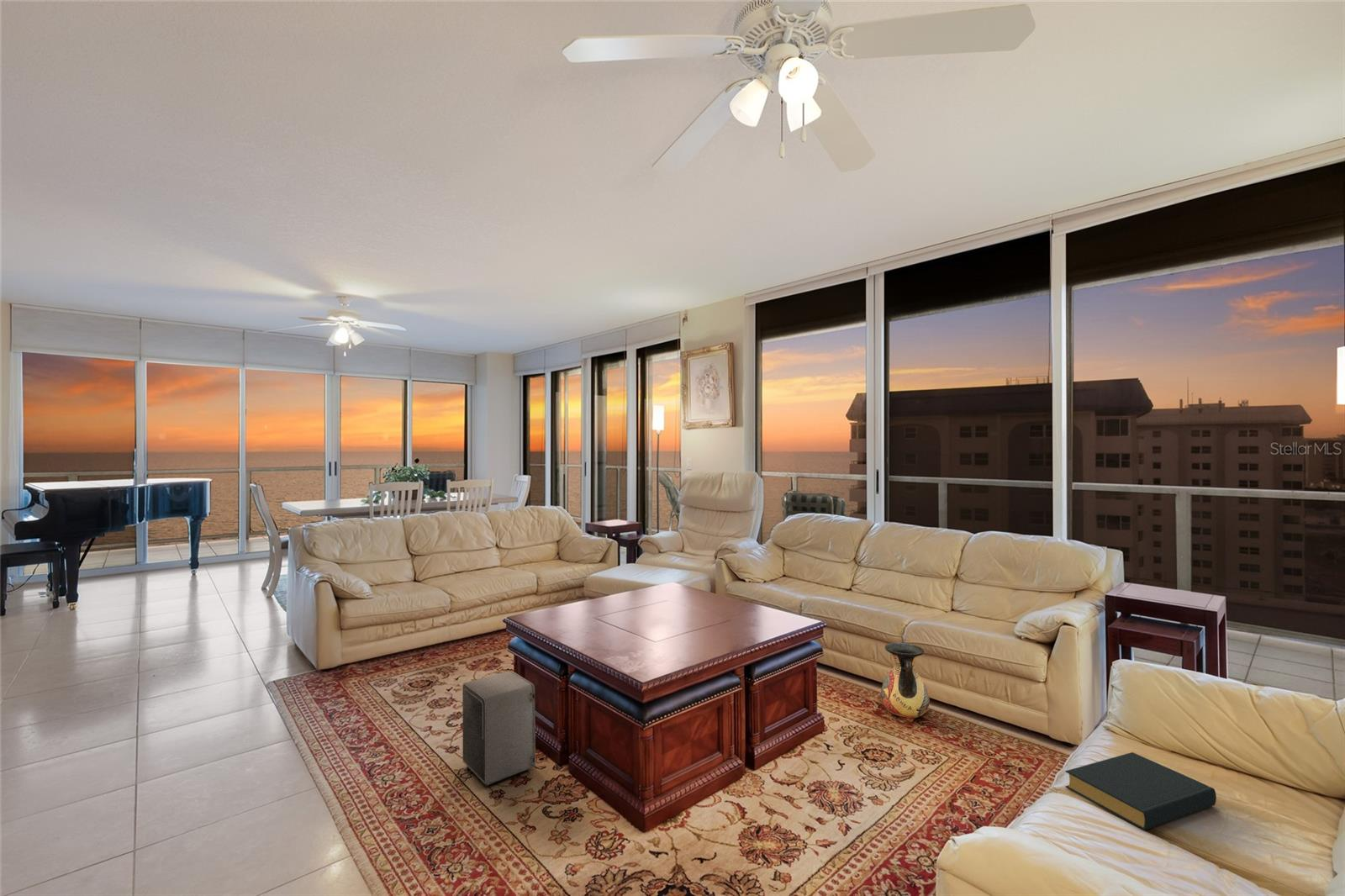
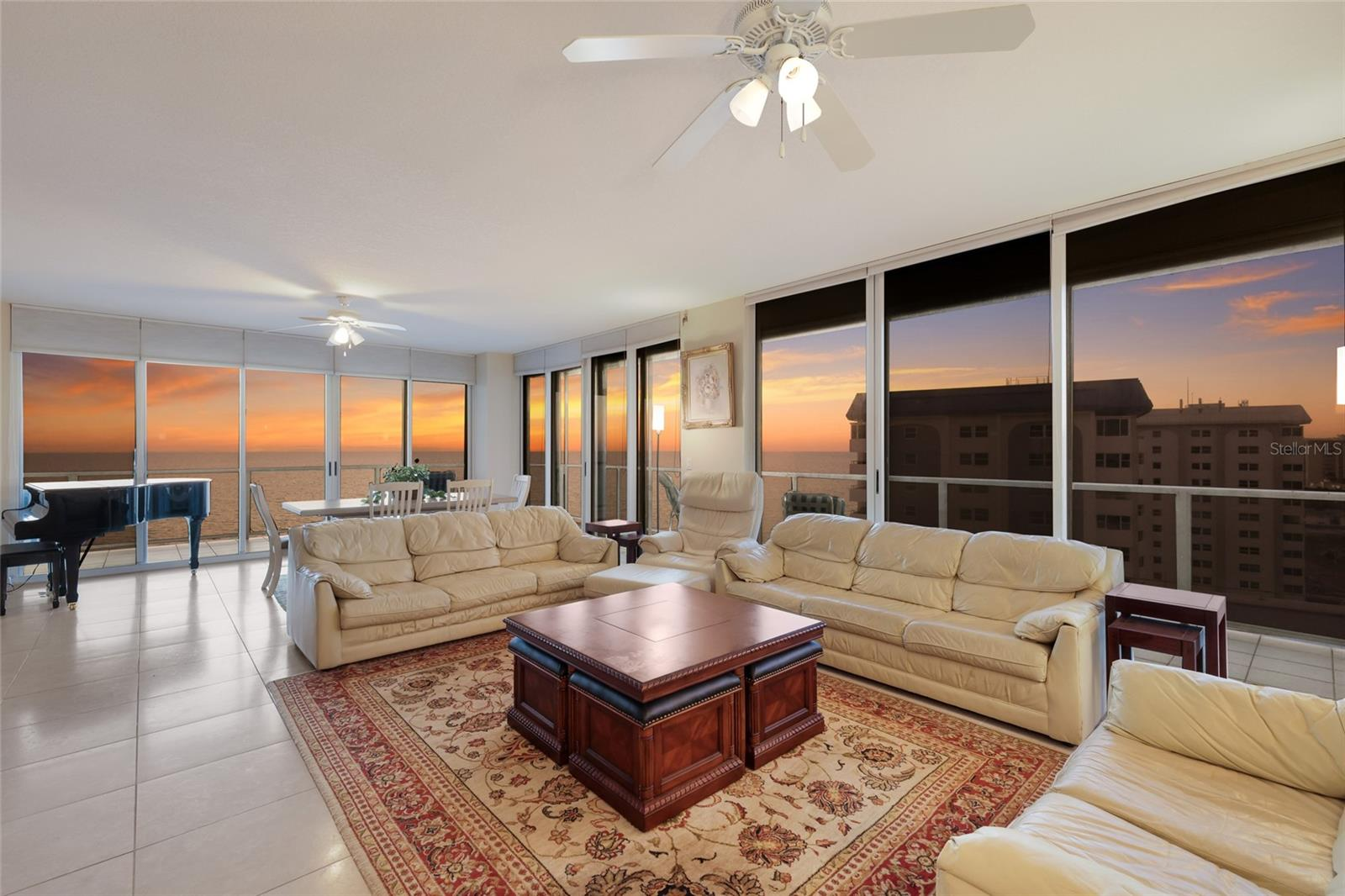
- hardback book (1138, 788)
- speaker (502, 724)
- vase (903, 678)
